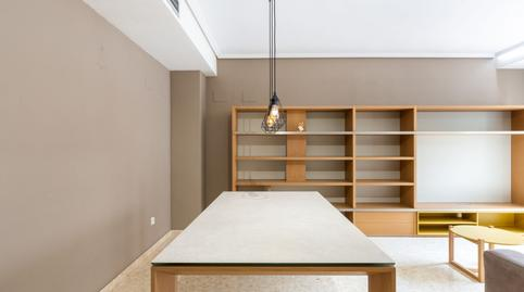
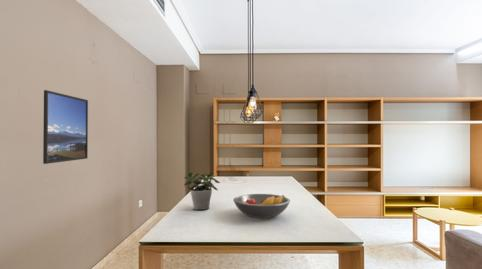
+ fruit bowl (261, 204)
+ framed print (68, 128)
+ potted plant (200, 189)
